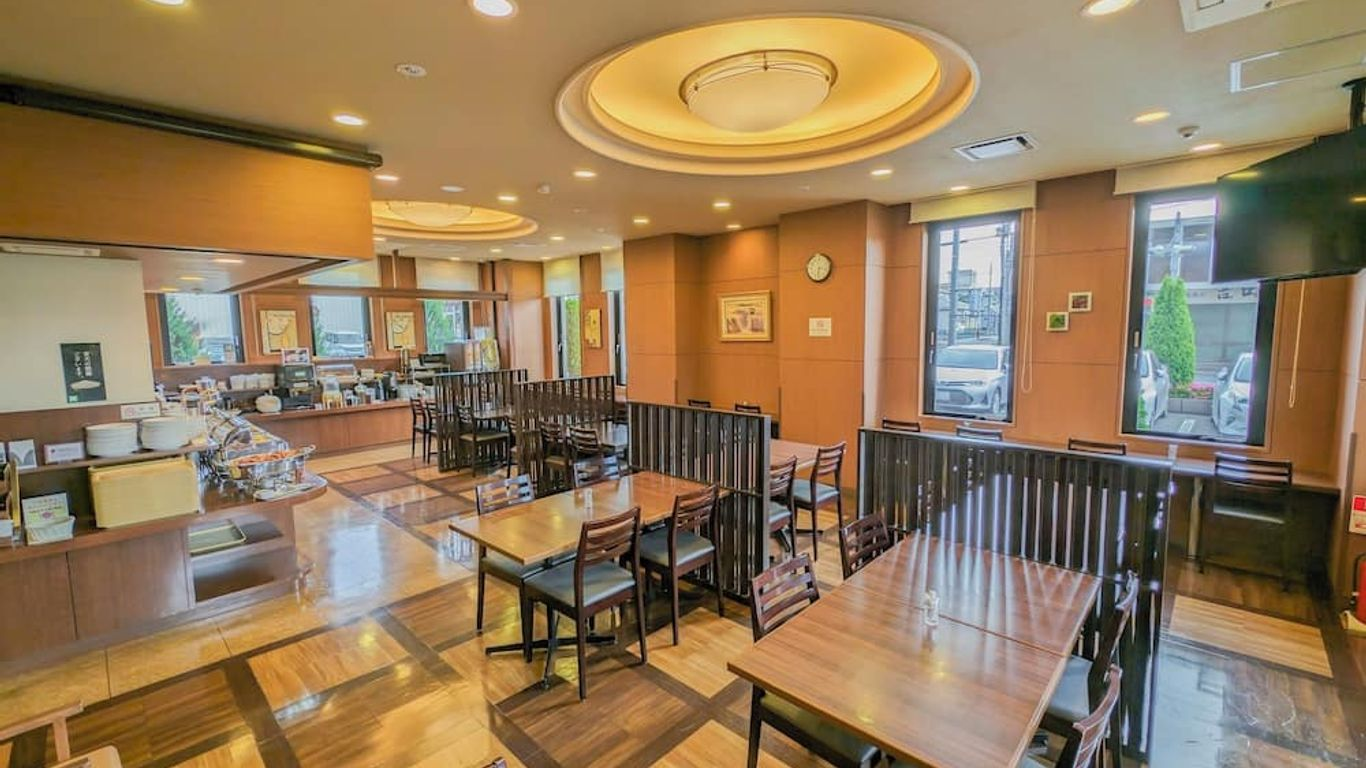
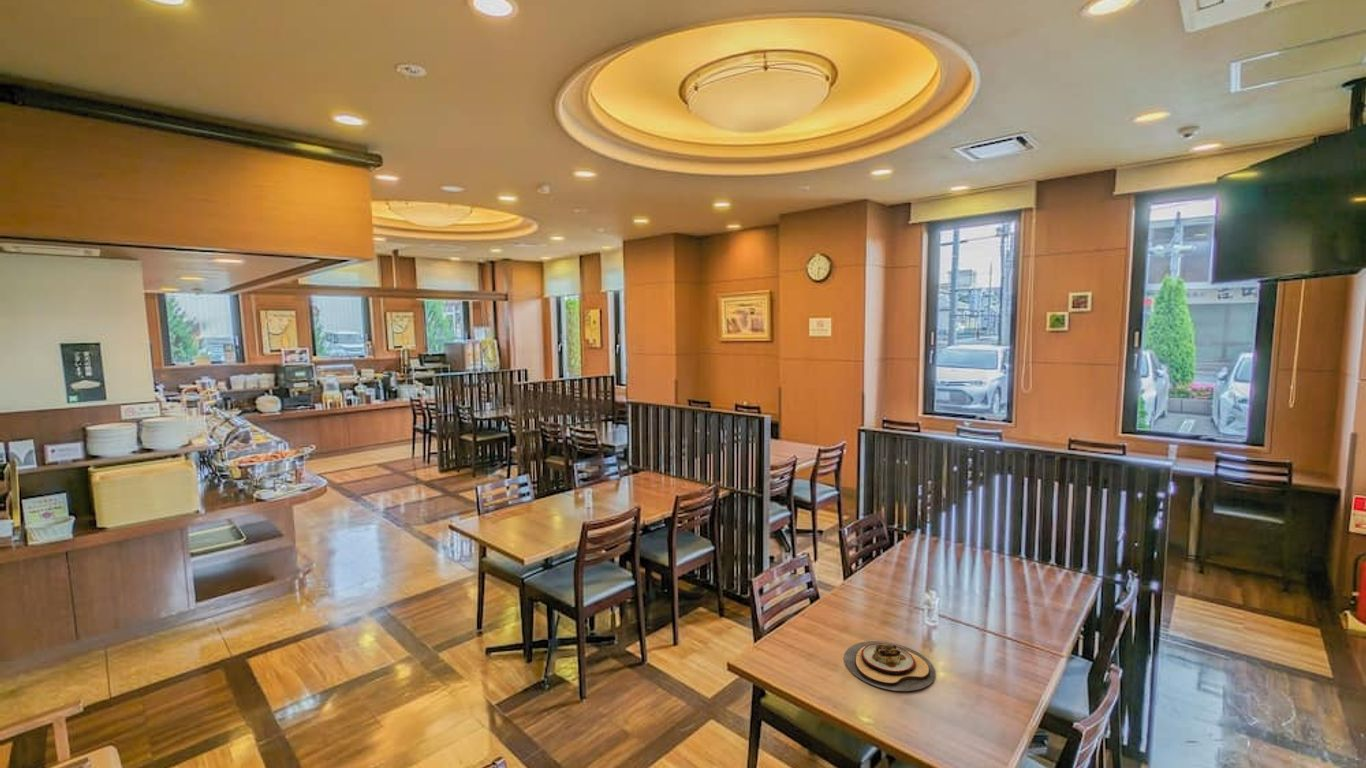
+ plate (888, 655)
